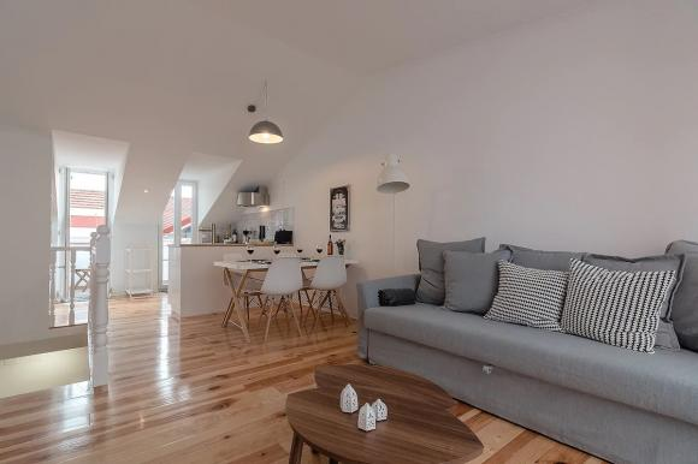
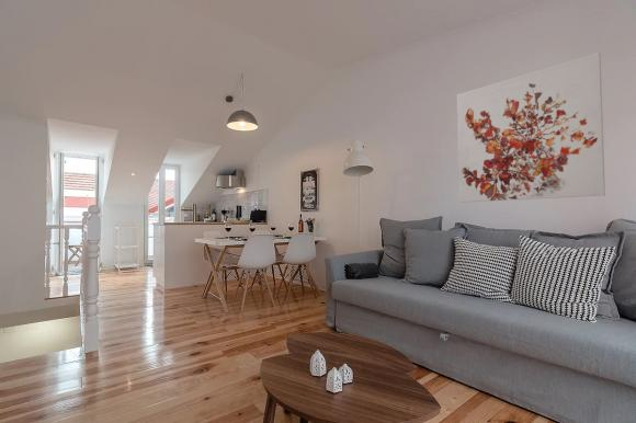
+ wall art (520, 137)
